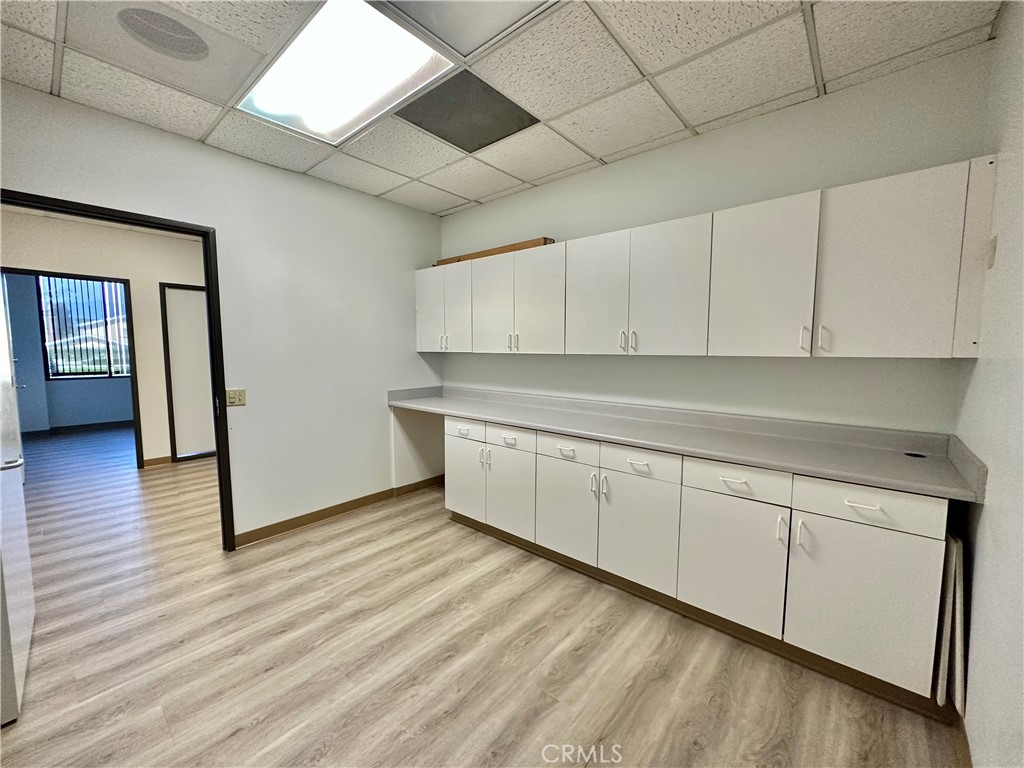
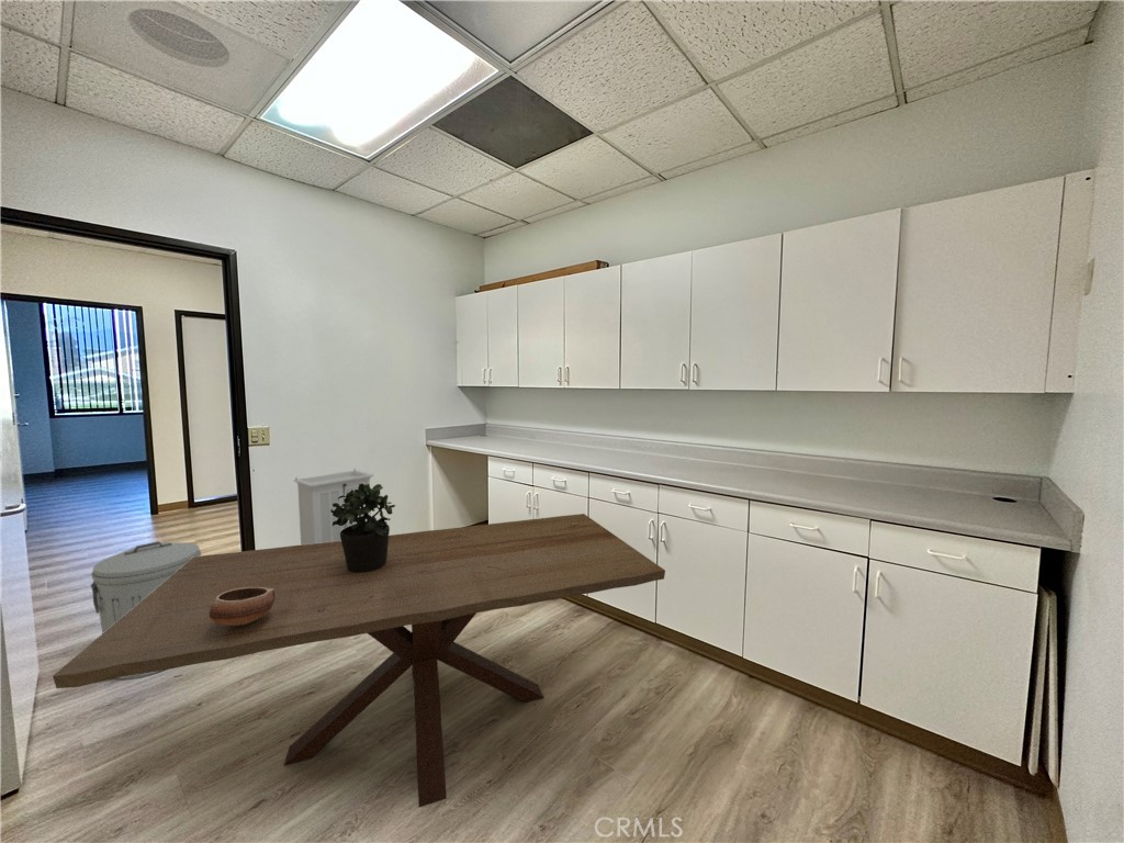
+ trash can (147, 595)
+ storage cabinet (337, 532)
+ dining table (423, 643)
+ potted plant (362, 524)
+ bowl (241, 606)
